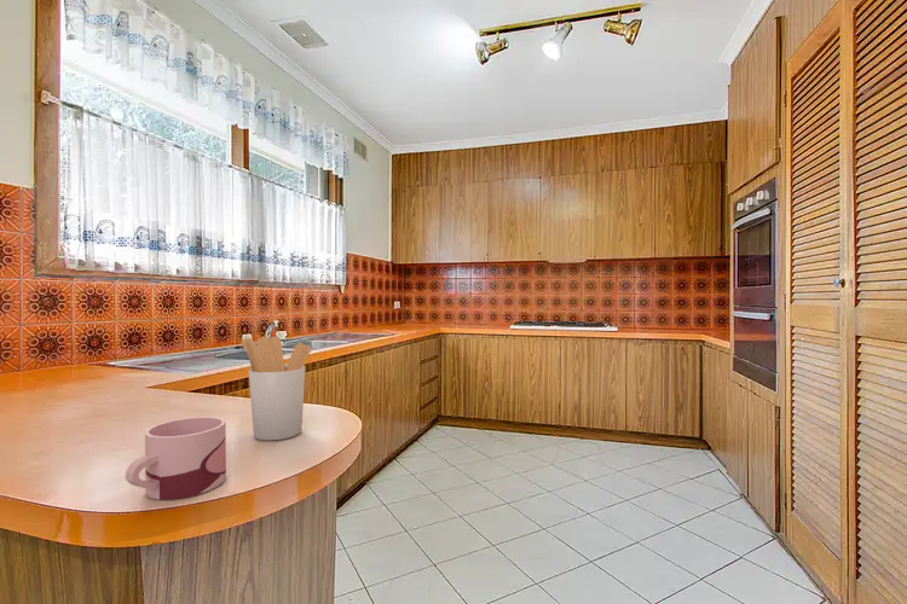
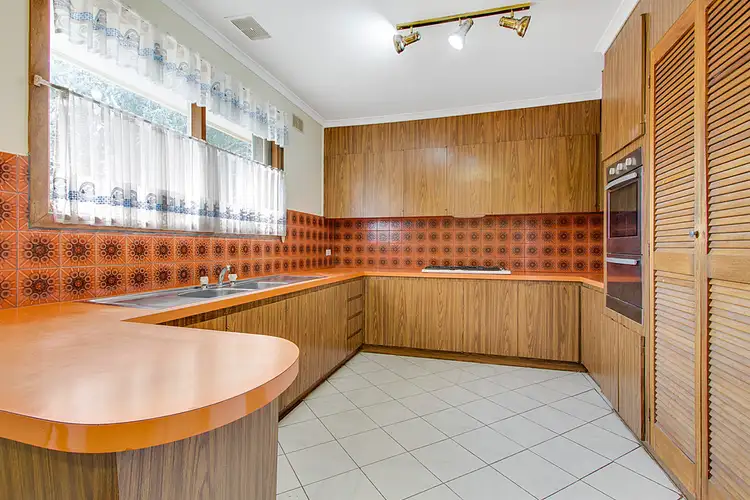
- utensil holder (272, 382)
- mug (177, 458)
